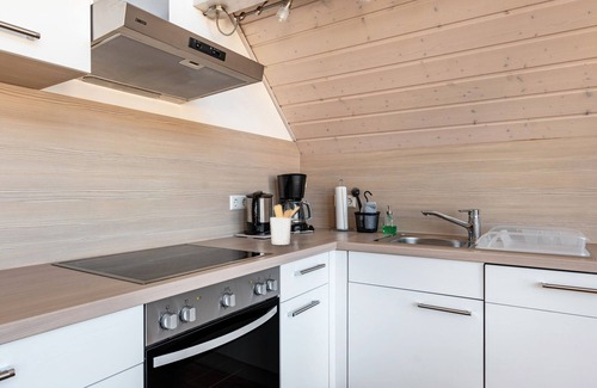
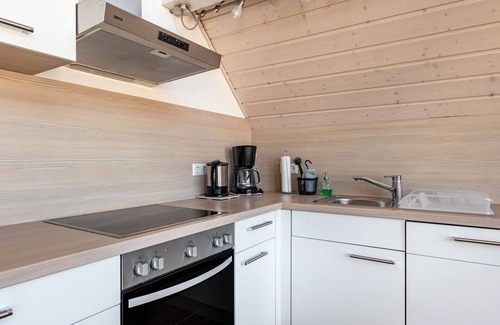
- utensil holder (285, 223)
